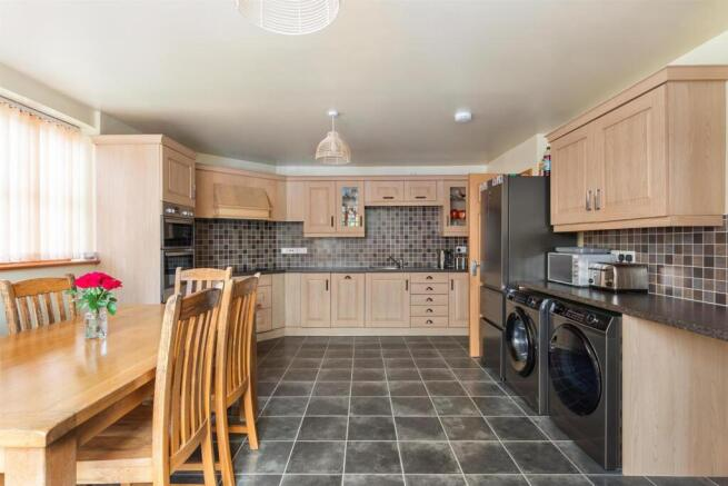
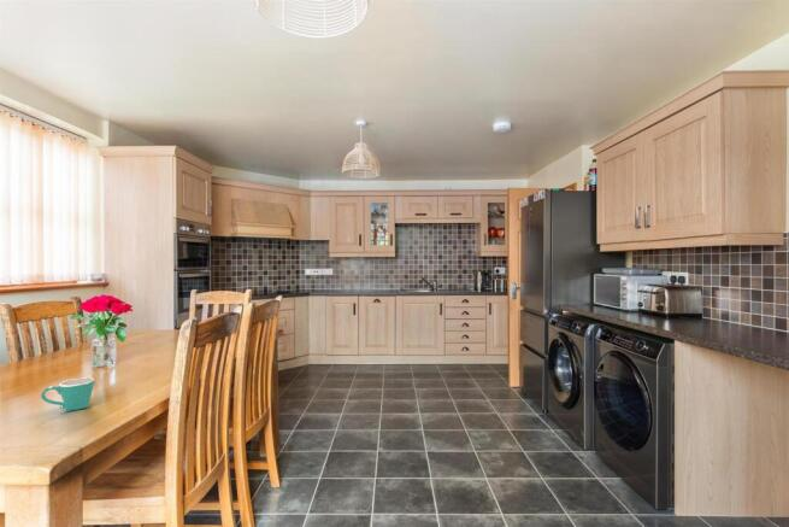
+ mug (69, 396)
